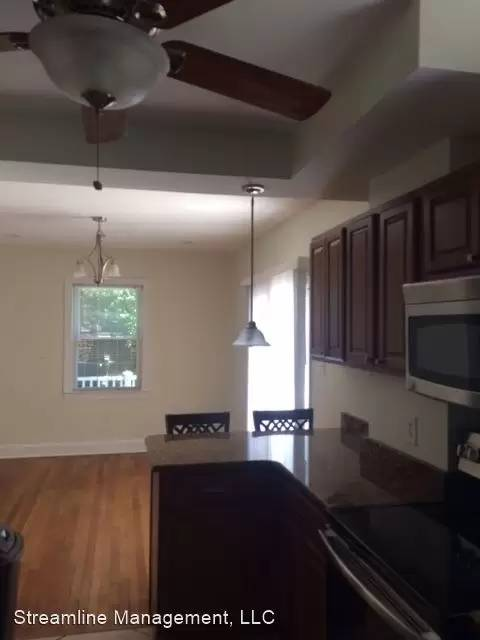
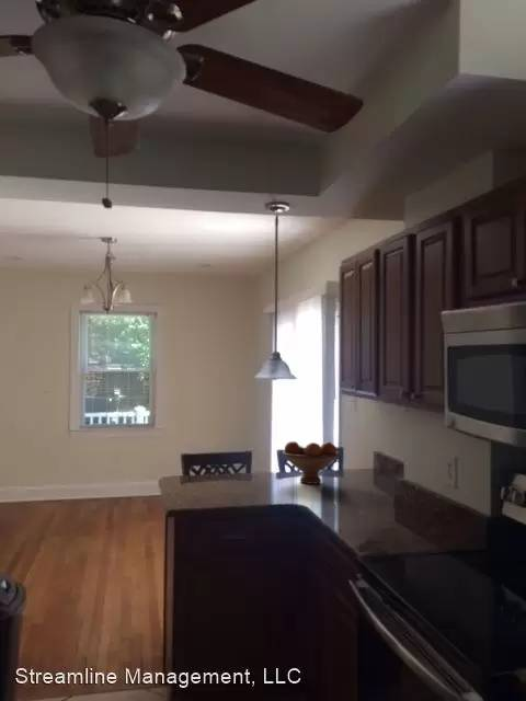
+ fruit bowl (310, 460)
